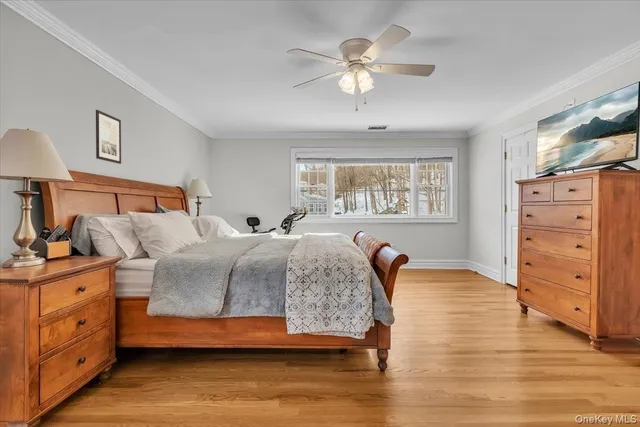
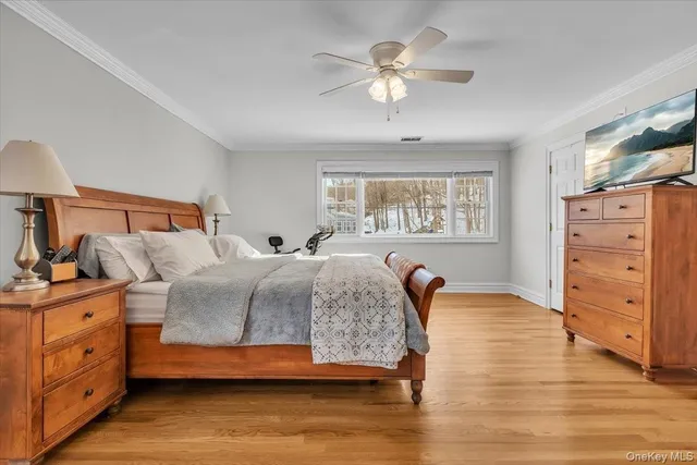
- wall art (109, 138)
